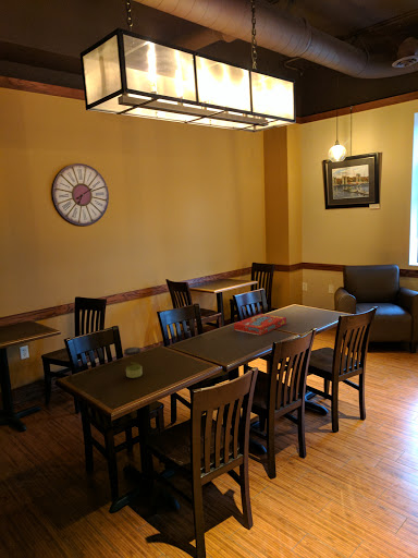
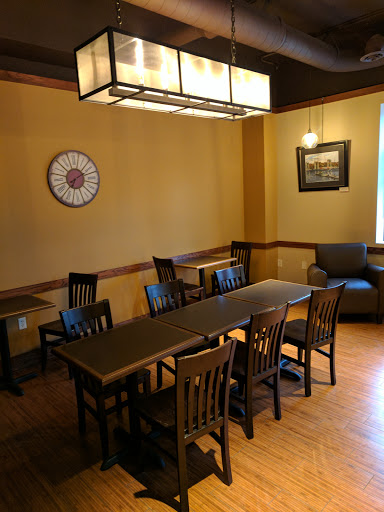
- snack box (260, 324)
- jar (134, 363)
